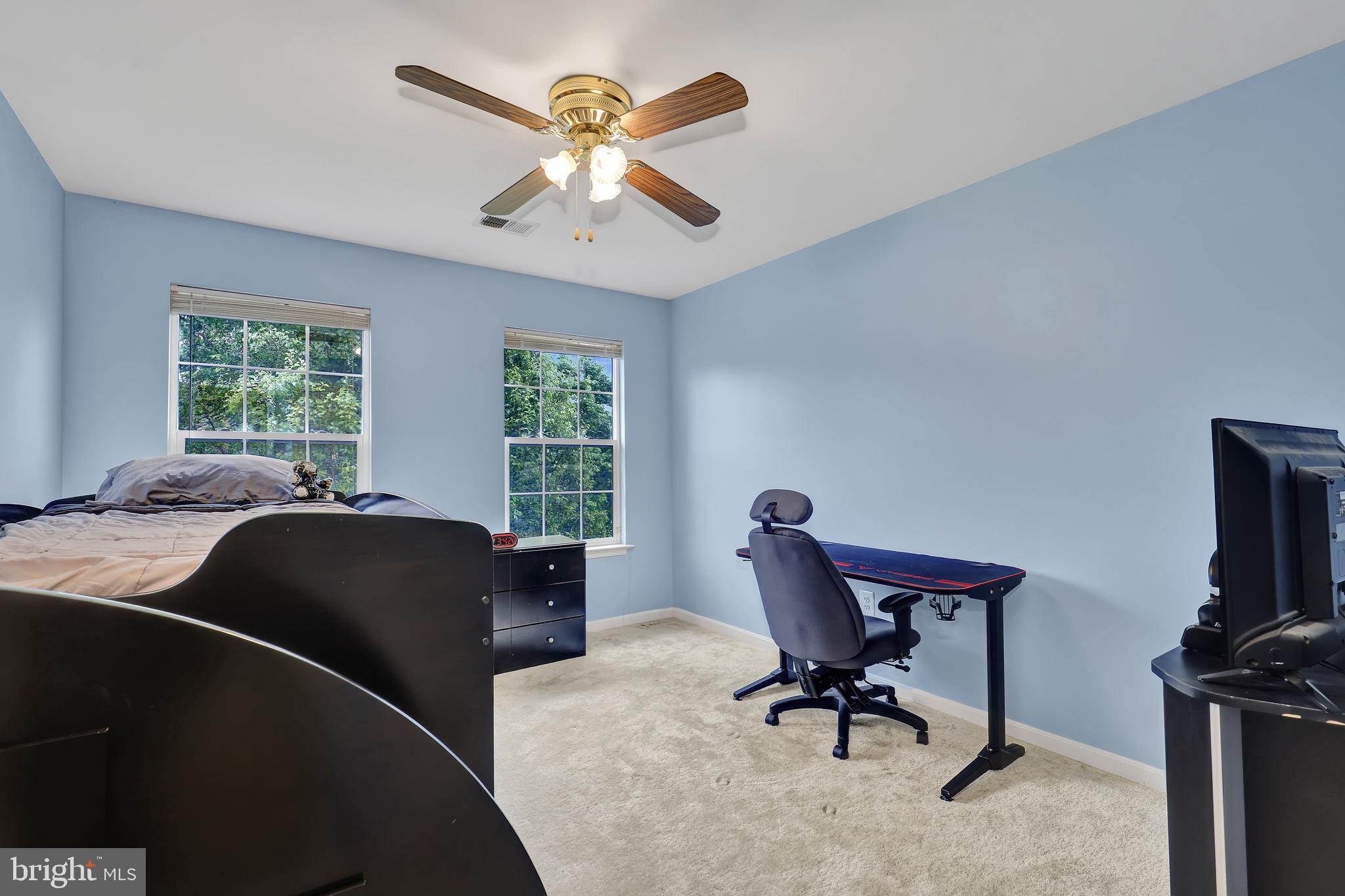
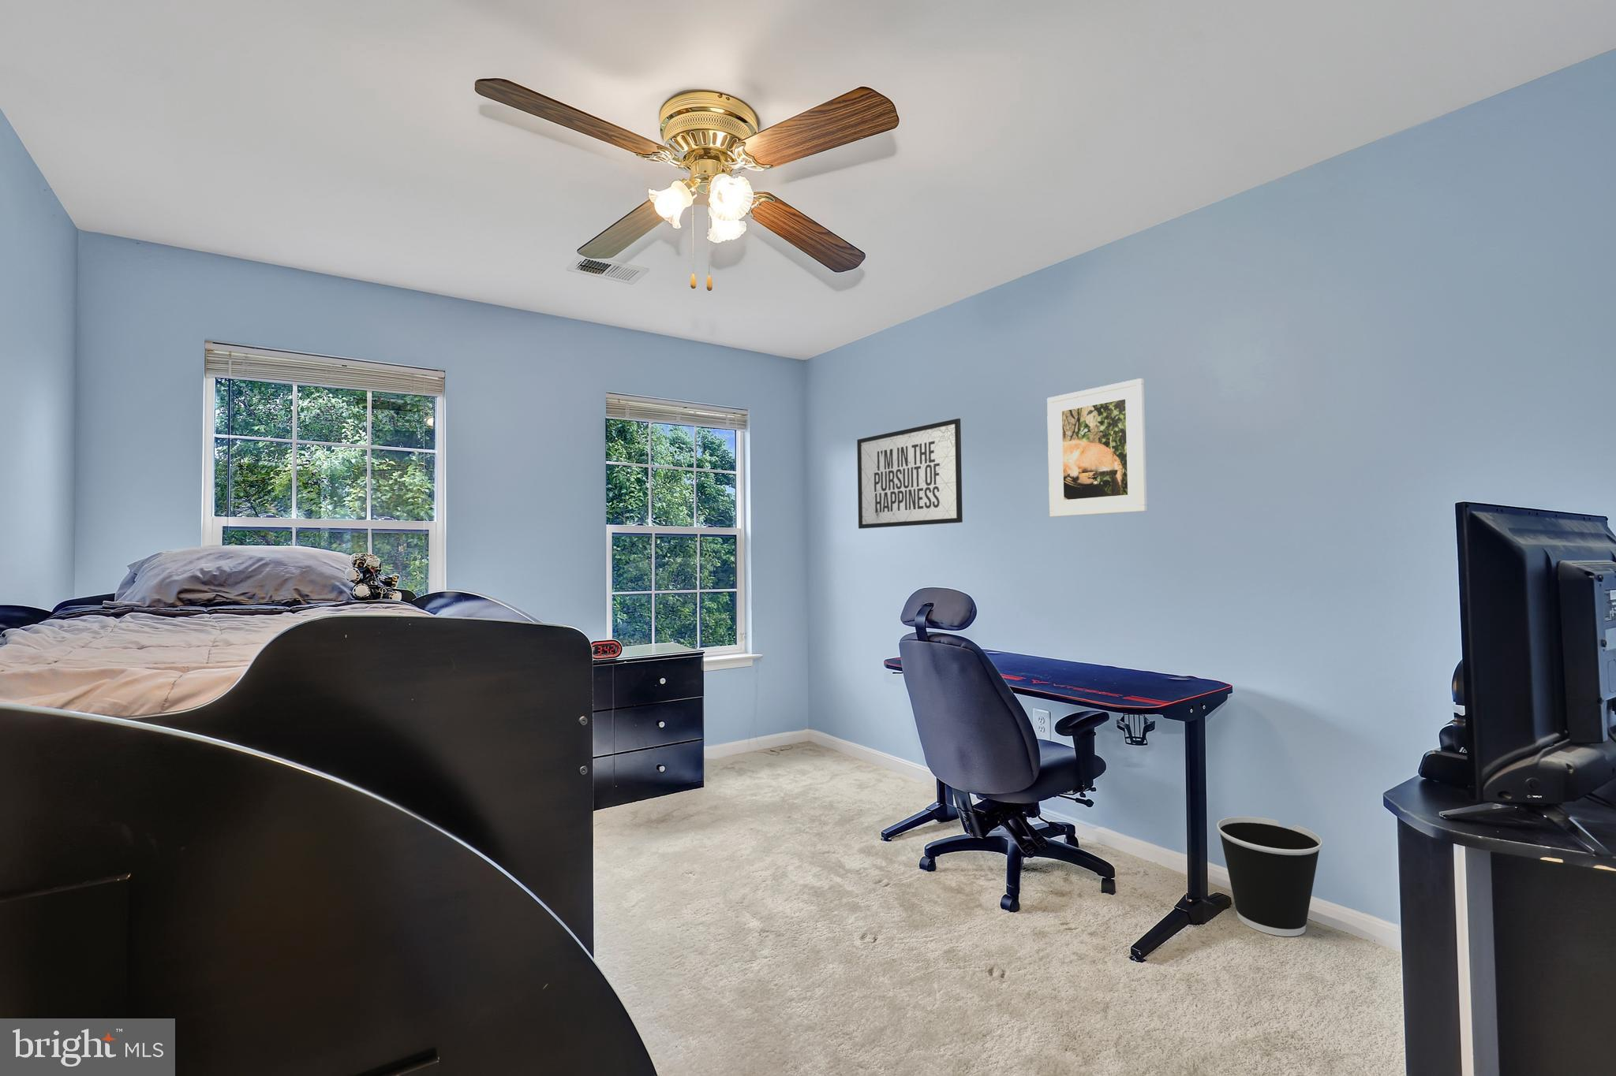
+ mirror (905, 478)
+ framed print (1093, 450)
+ wastebasket (1269, 877)
